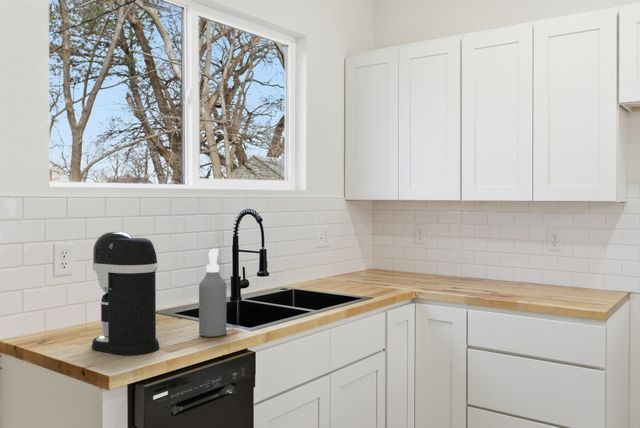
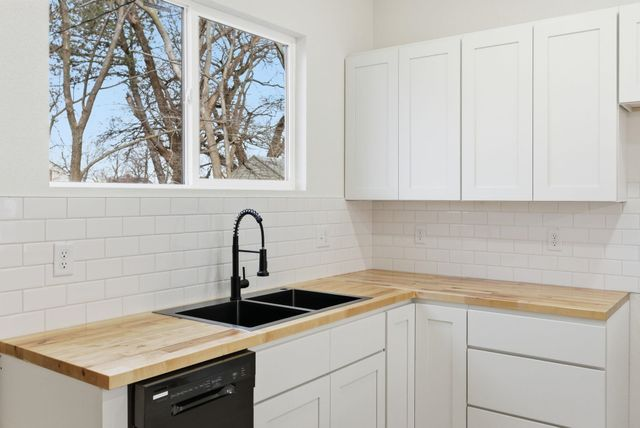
- spray bottle (213, 291)
- coffee maker (125, 289)
